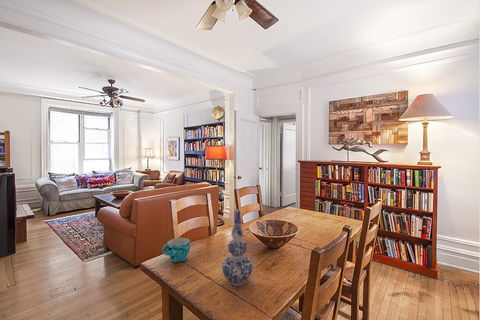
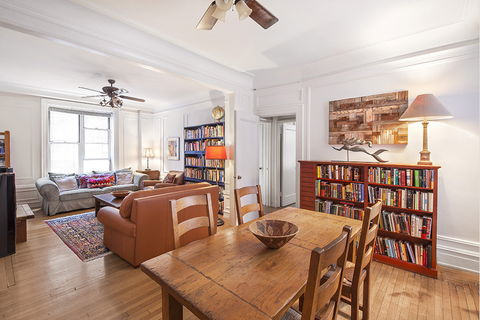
- vase (237, 245)
- cup (177, 250)
